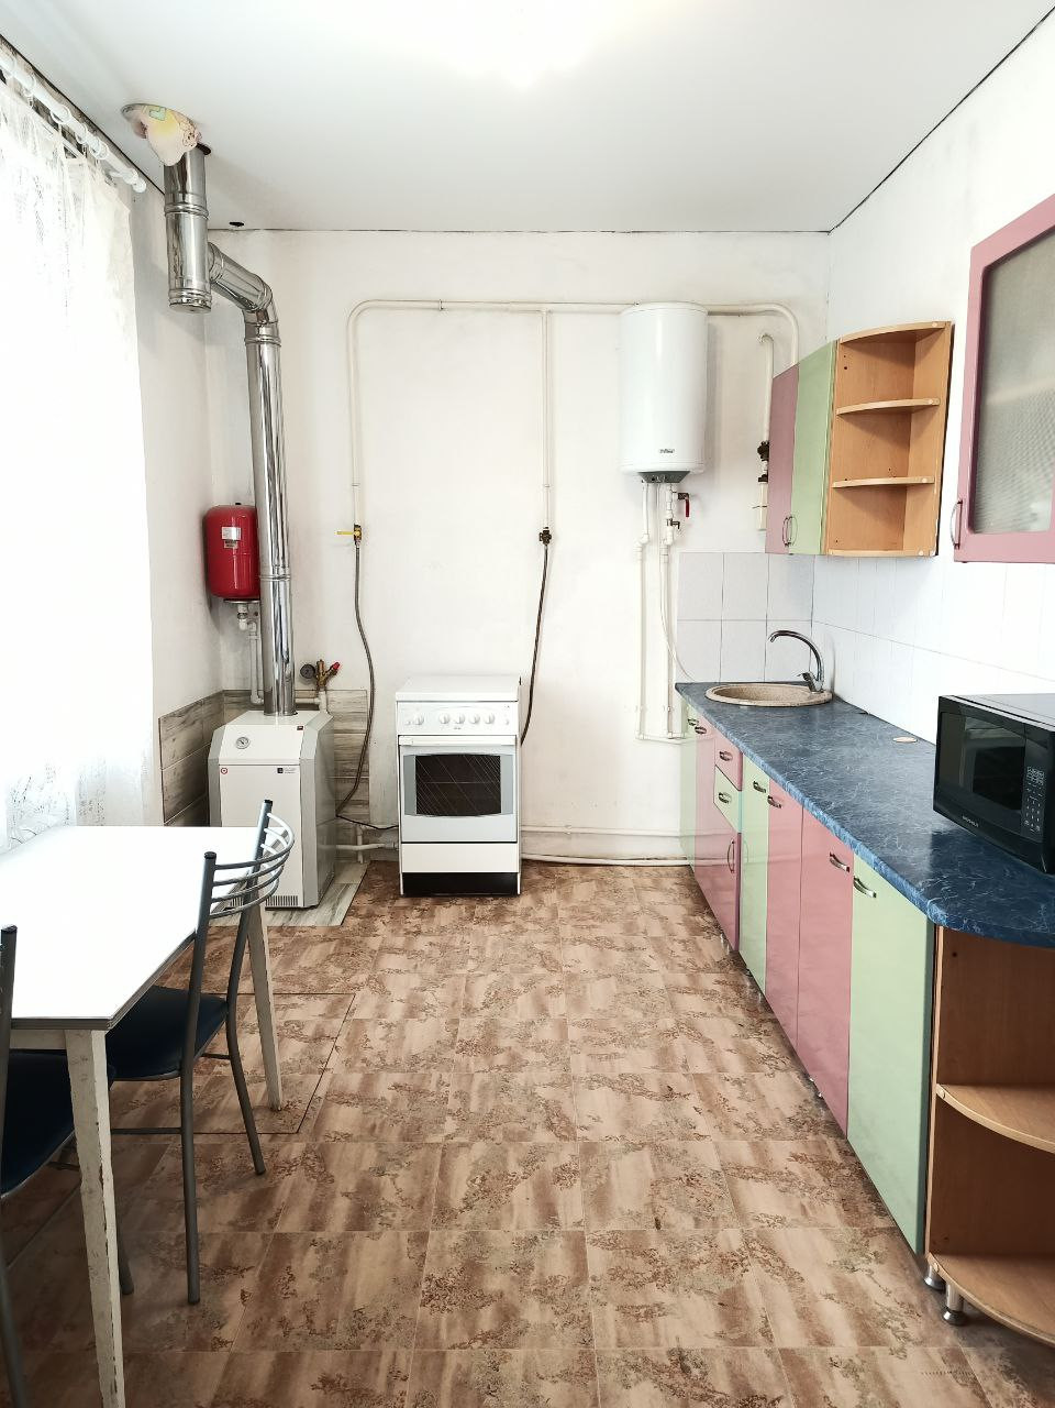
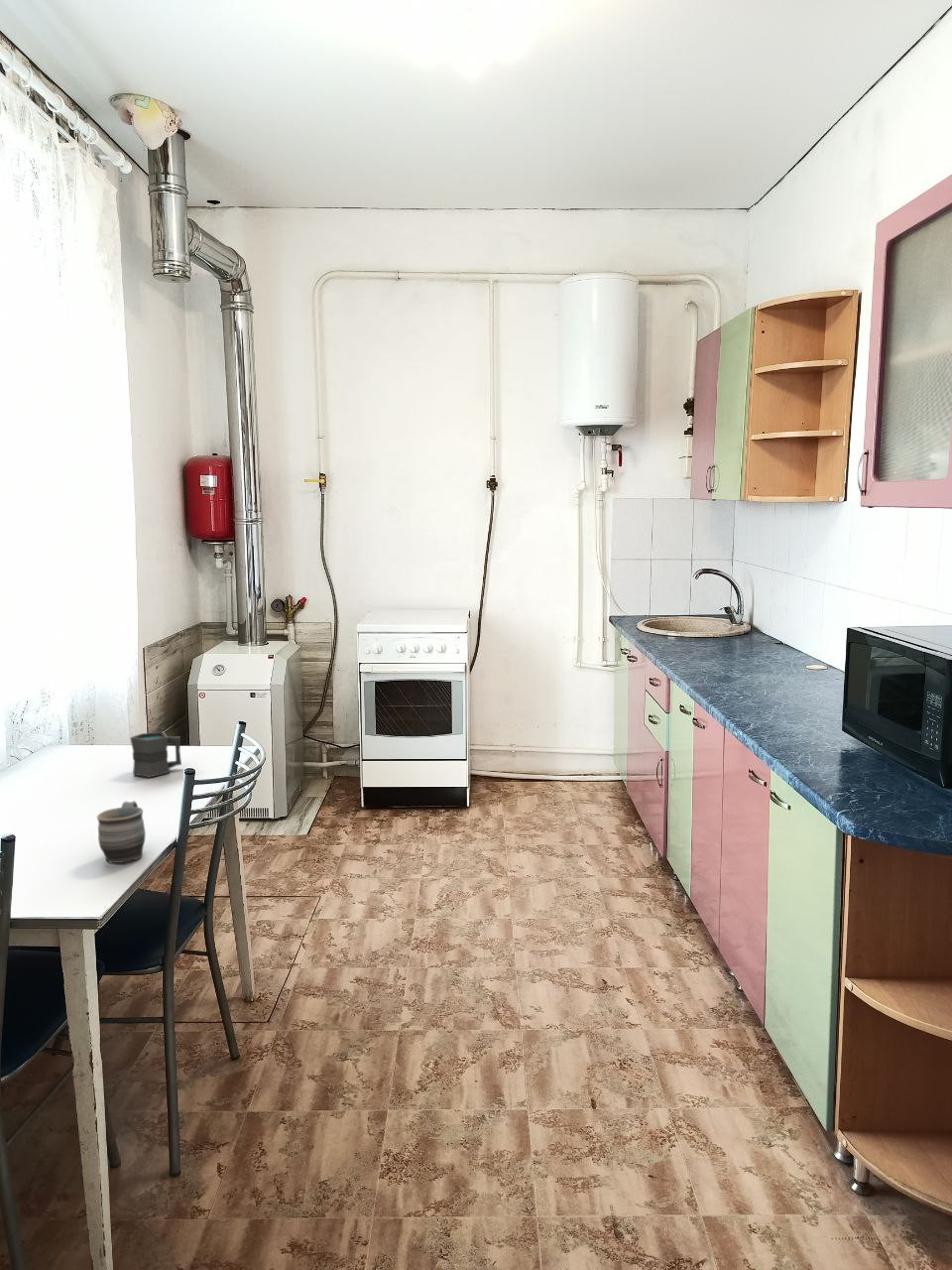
+ mug (156, 752)
+ mug (123, 830)
